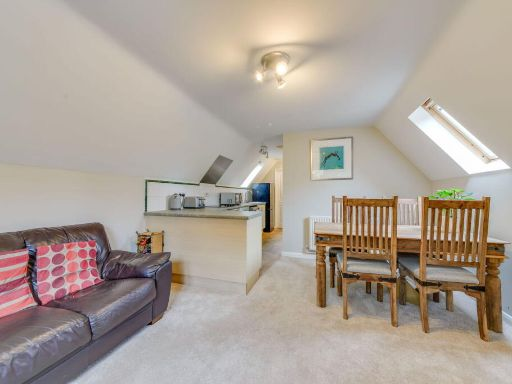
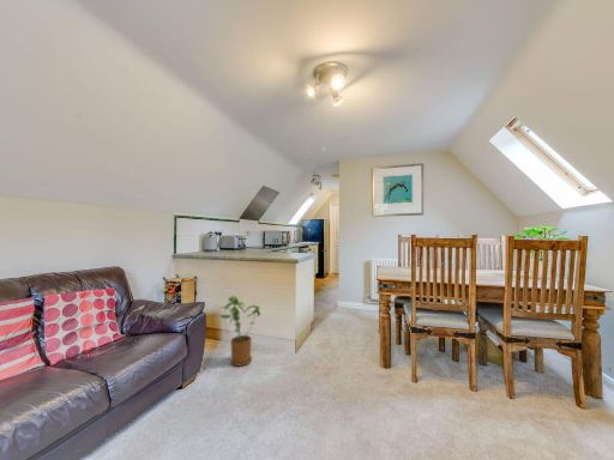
+ house plant (237, 328)
